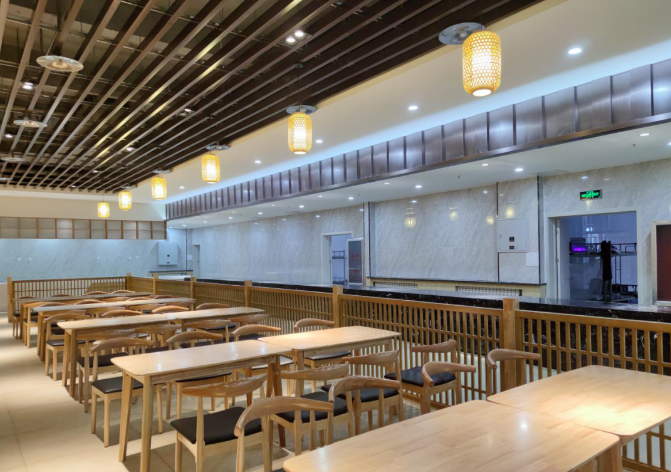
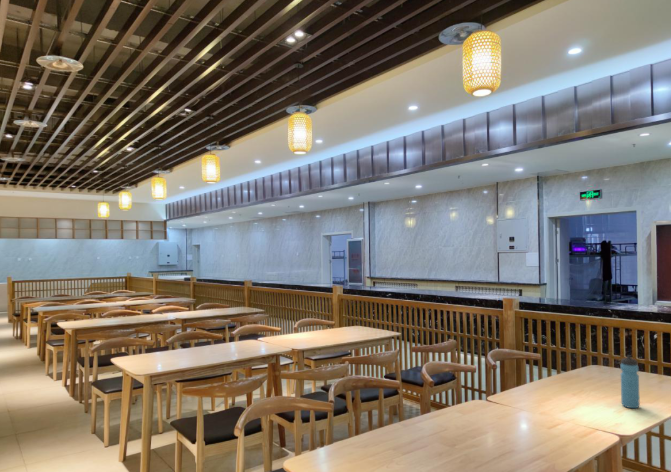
+ water bottle (629, 380)
